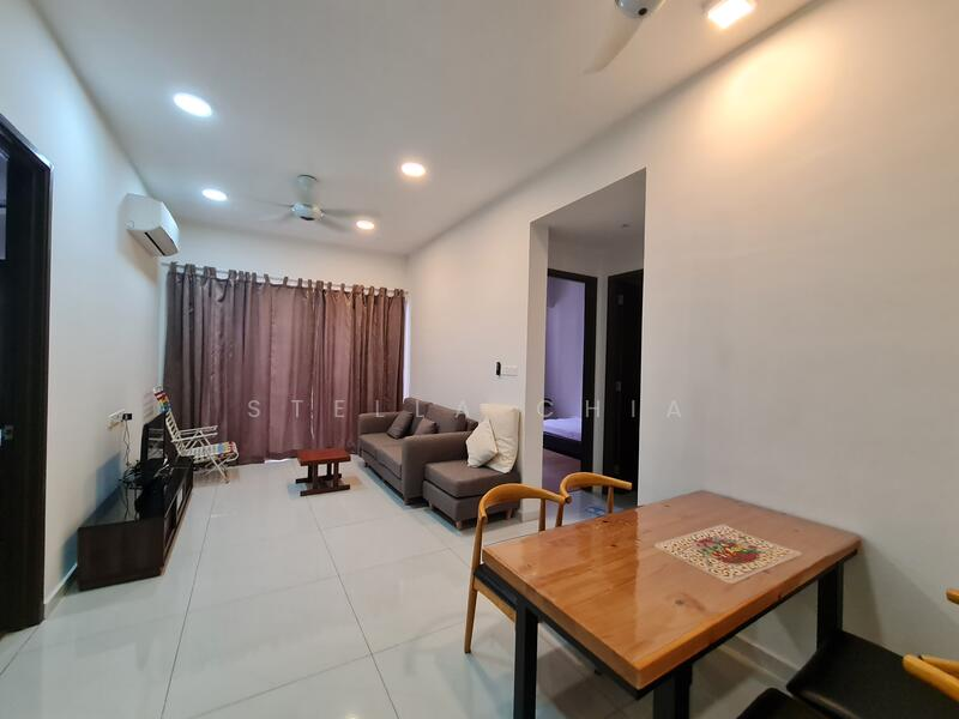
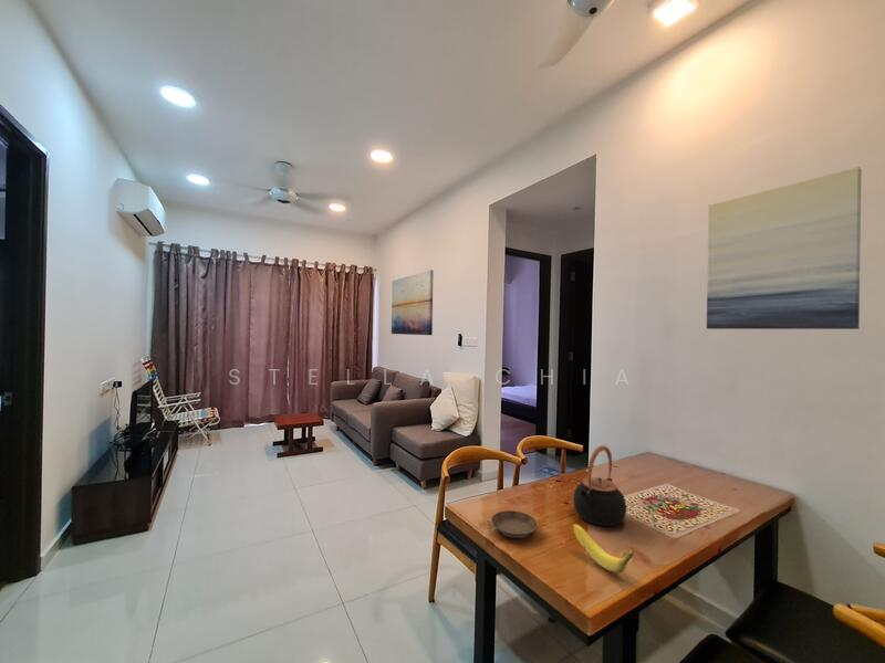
+ wall art (773, 259)
+ teapot (597, 482)
+ banana (600, 548)
+ saucer (513, 525)
+ wall art (409, 305)
